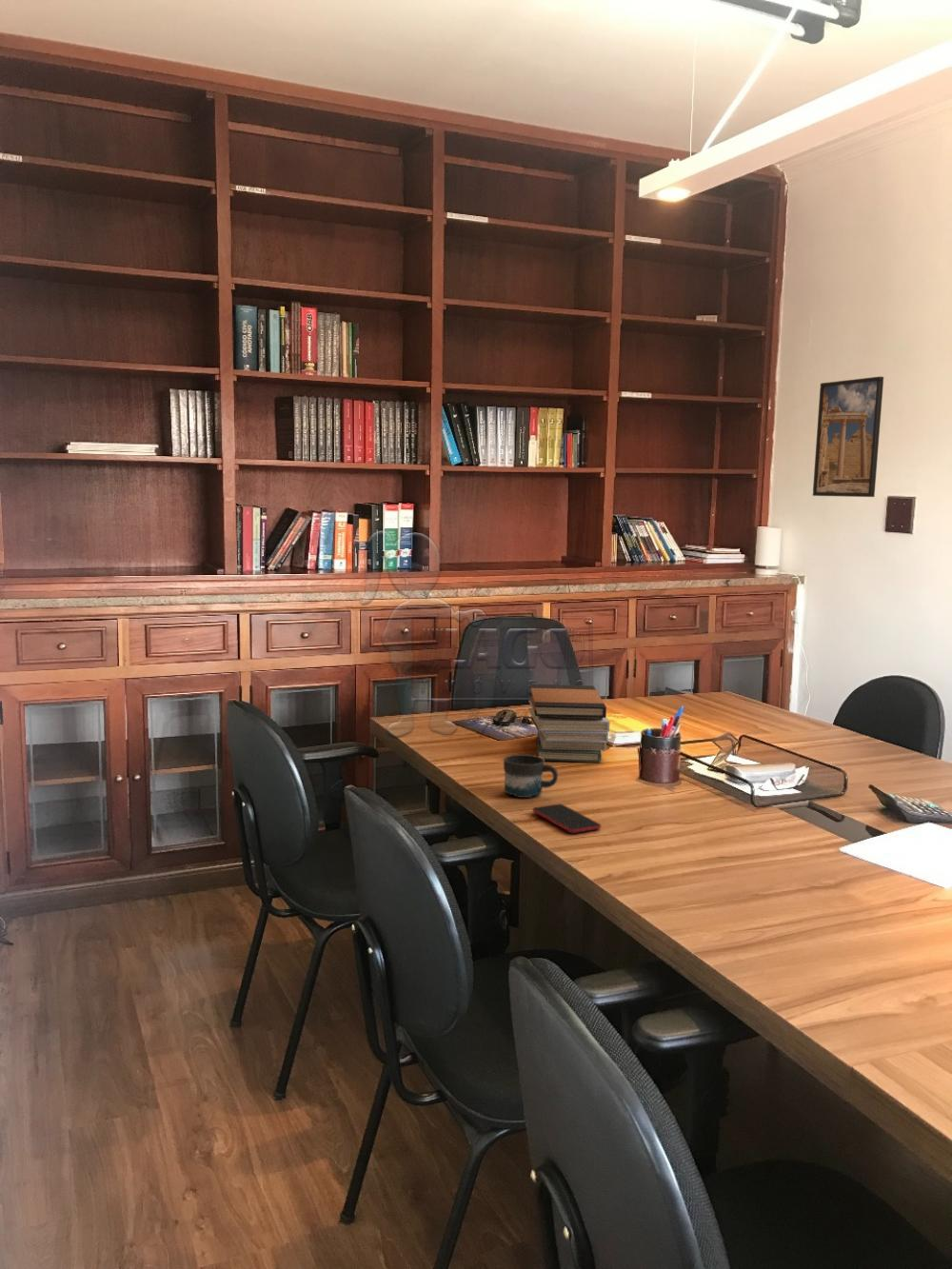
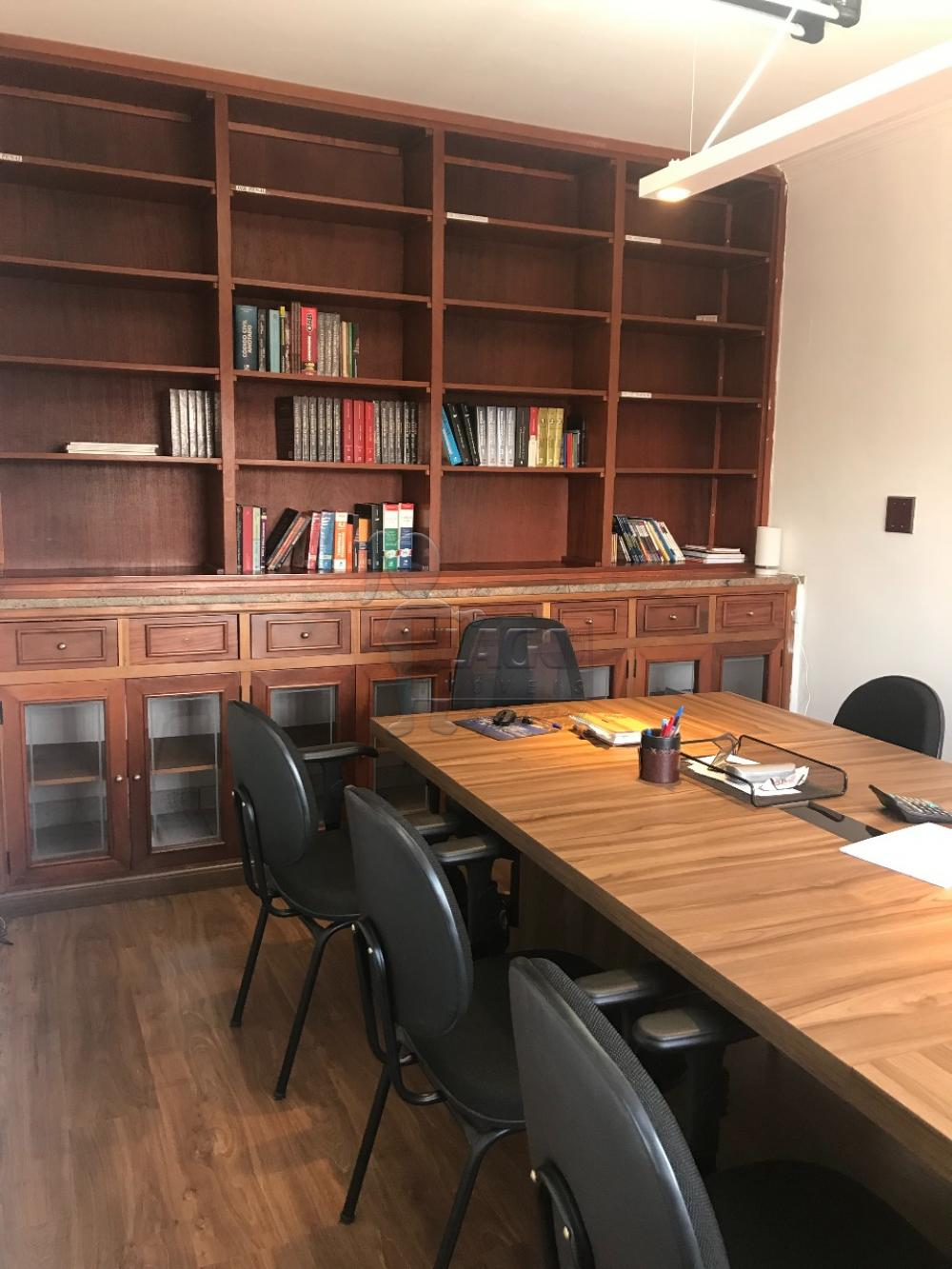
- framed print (846, 438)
- smartphone (565, 818)
- mug (528, 776)
- book stack (566, 722)
